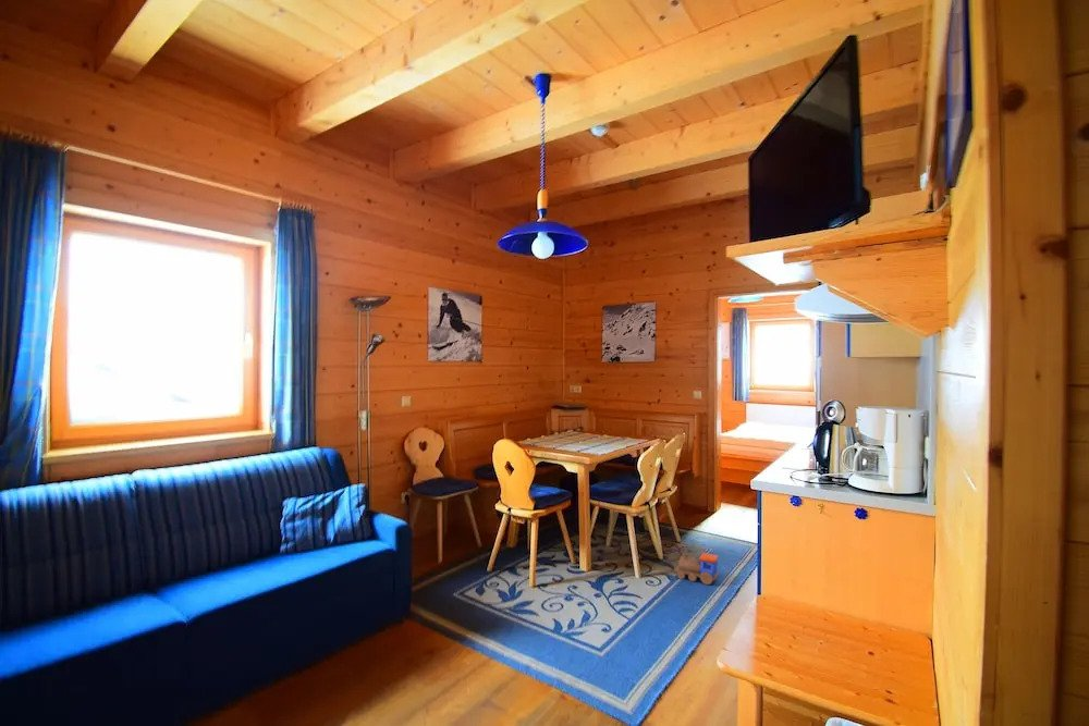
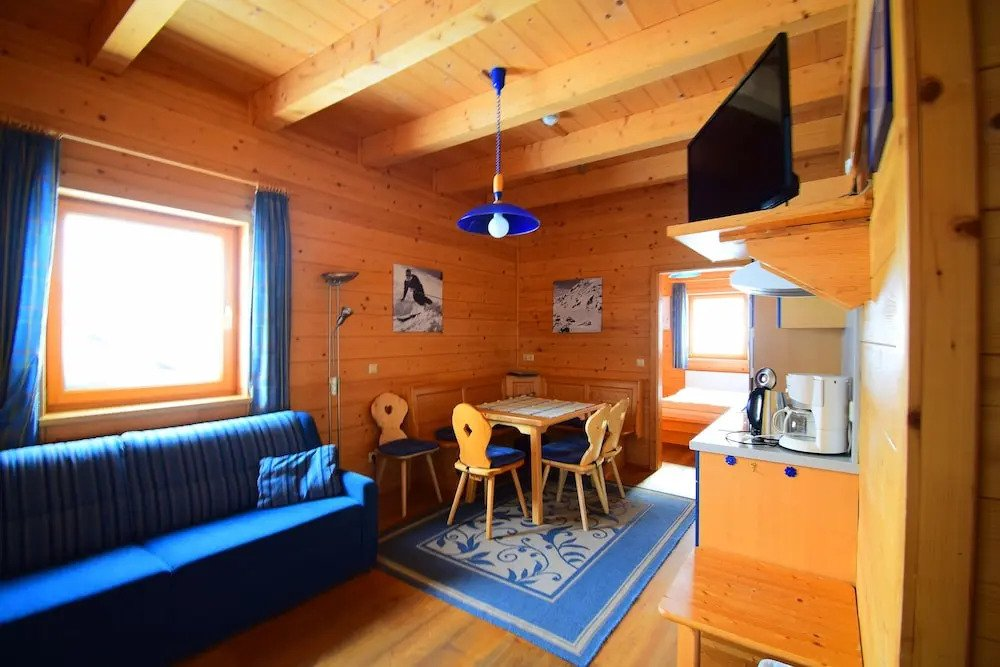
- toy train (696, 566)
